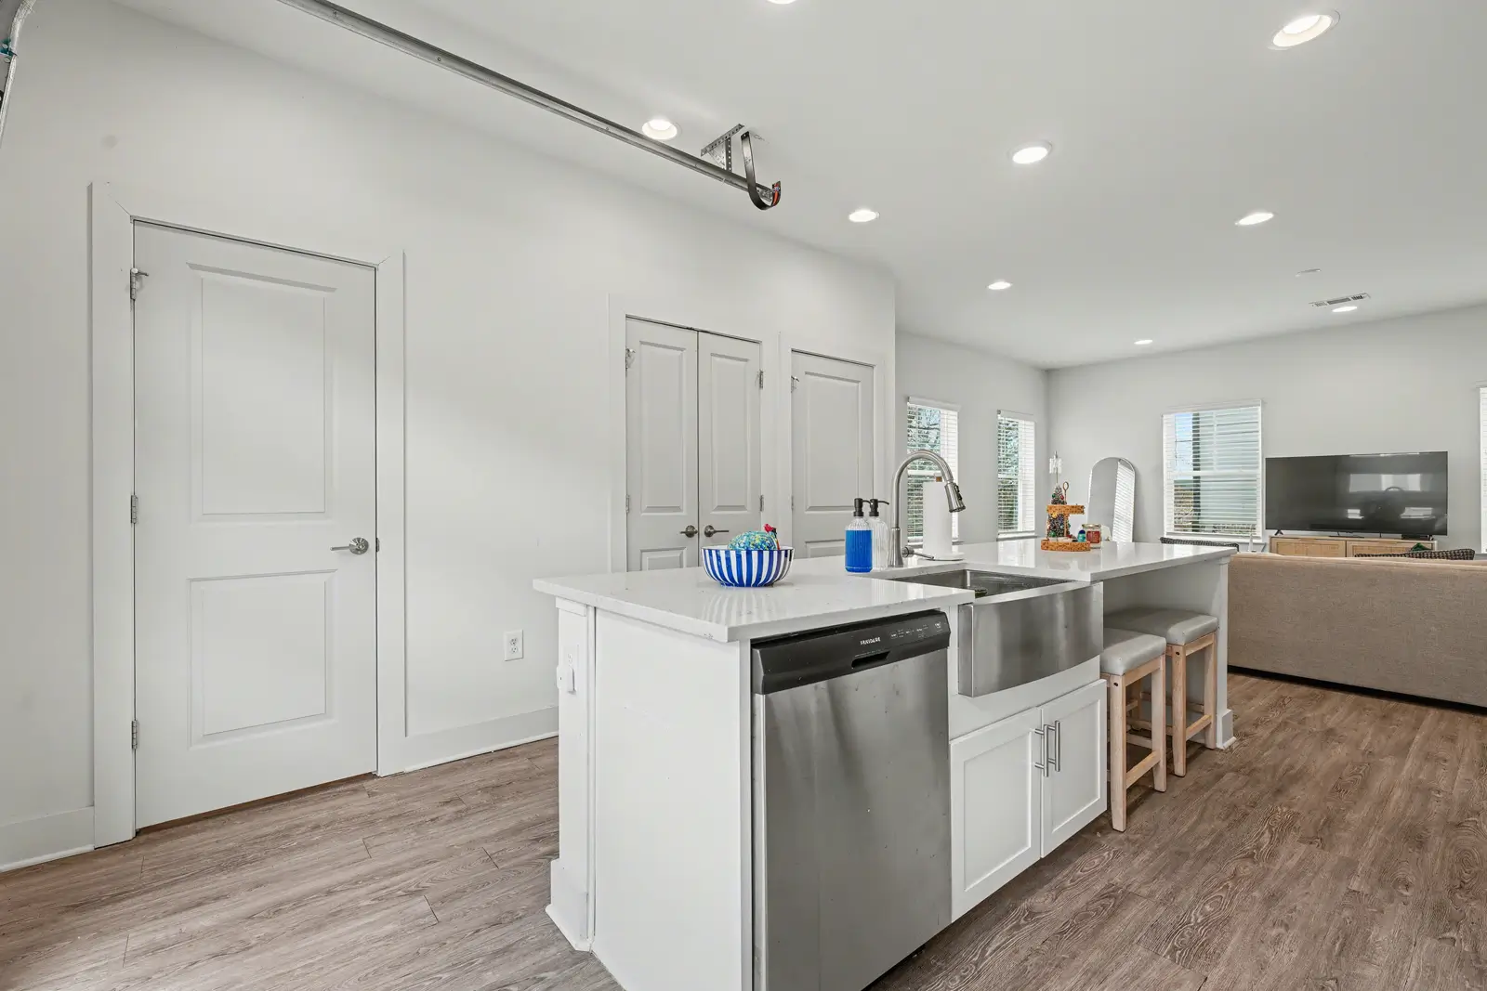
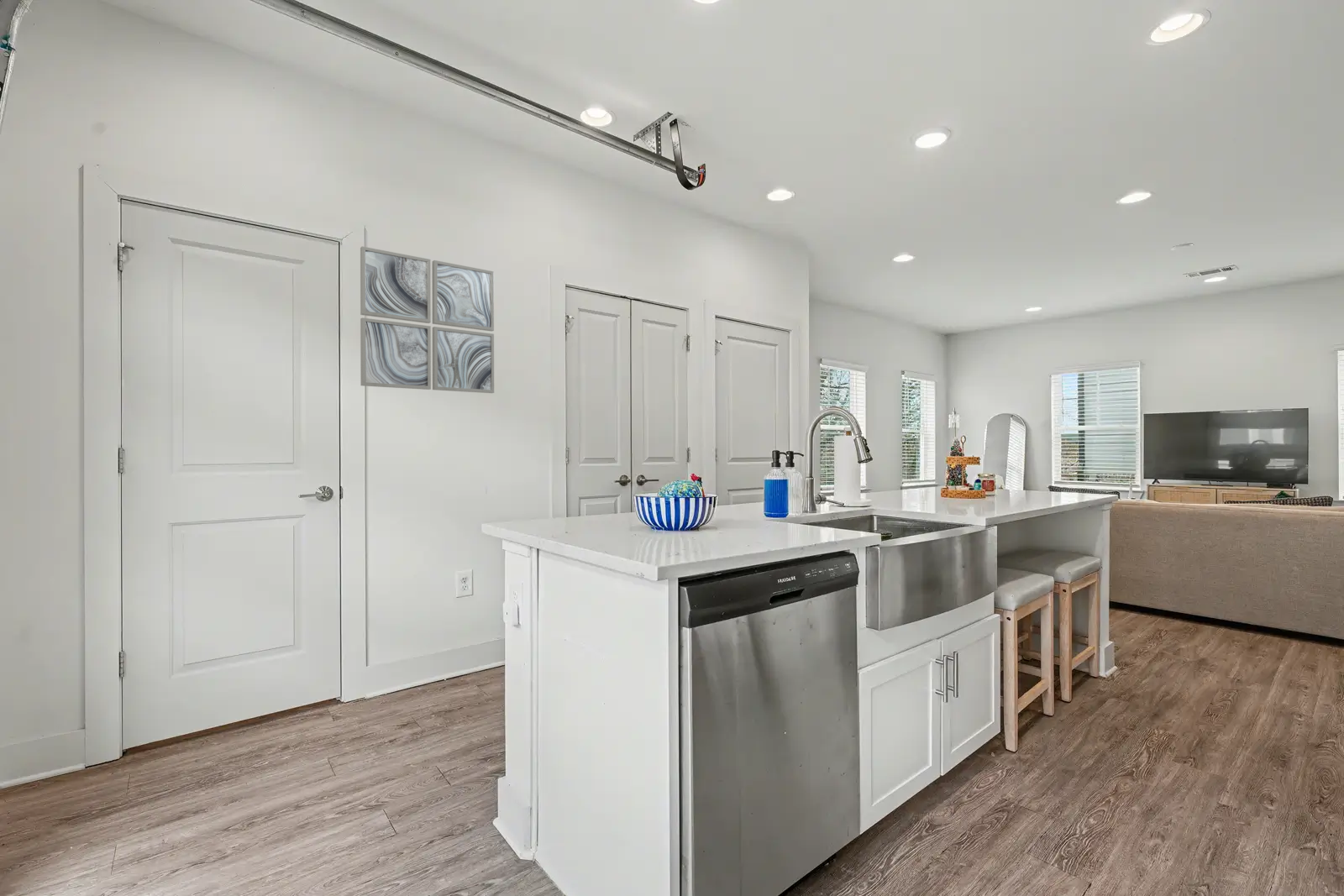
+ wall art (430, 326)
